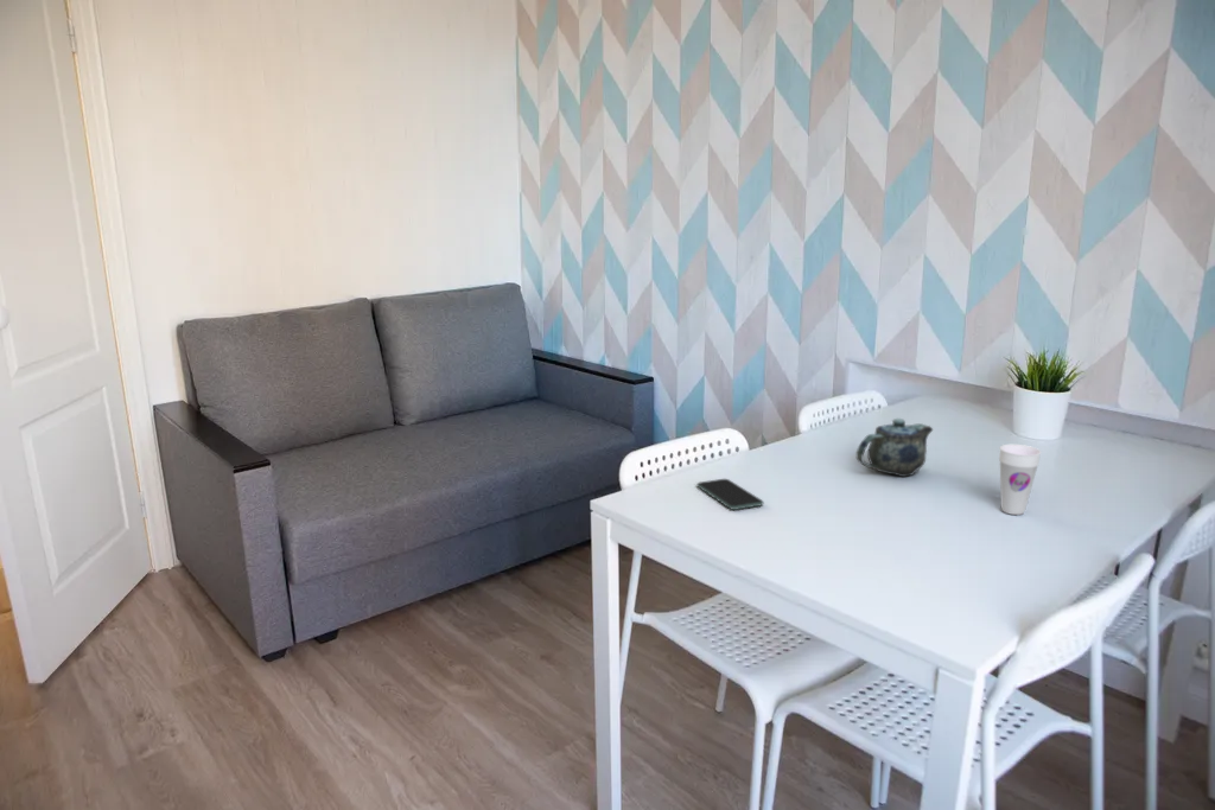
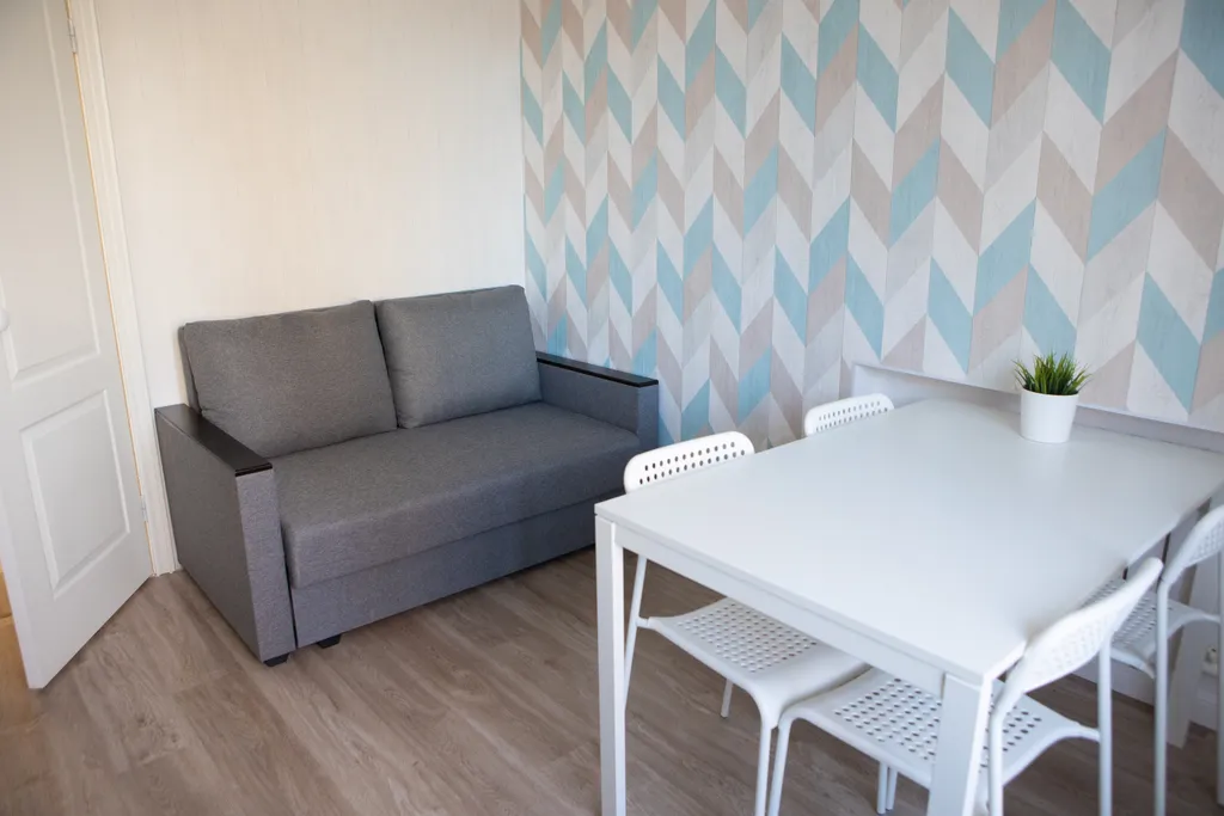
- cup (1016, 480)
- smartphone (729, 493)
- chinaware (895, 445)
